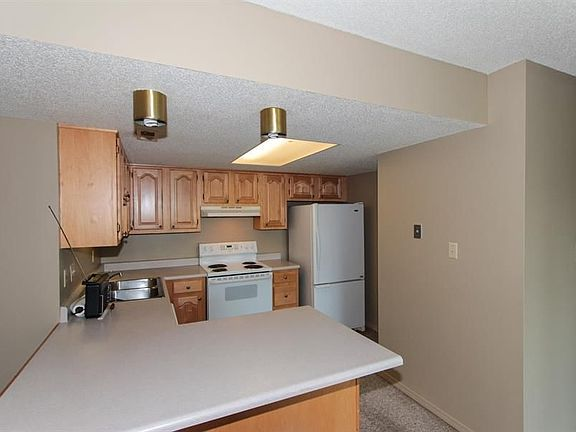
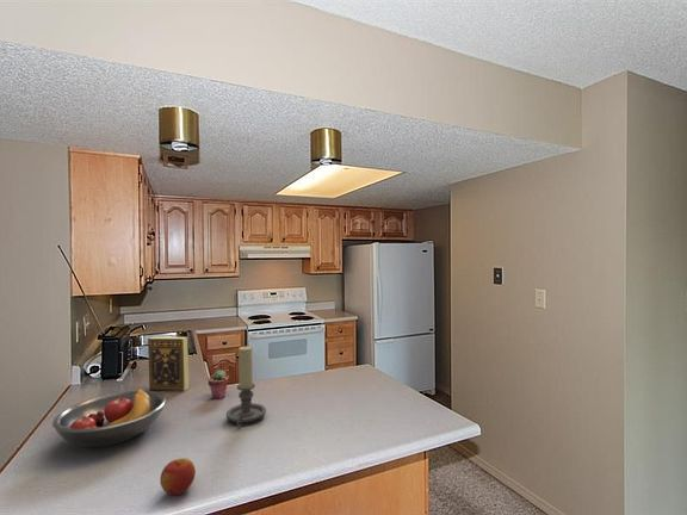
+ fruit bowl (113, 417)
+ apple (178, 476)
+ book (168, 362)
+ candle holder (245, 383)
+ potted succulent (218, 383)
